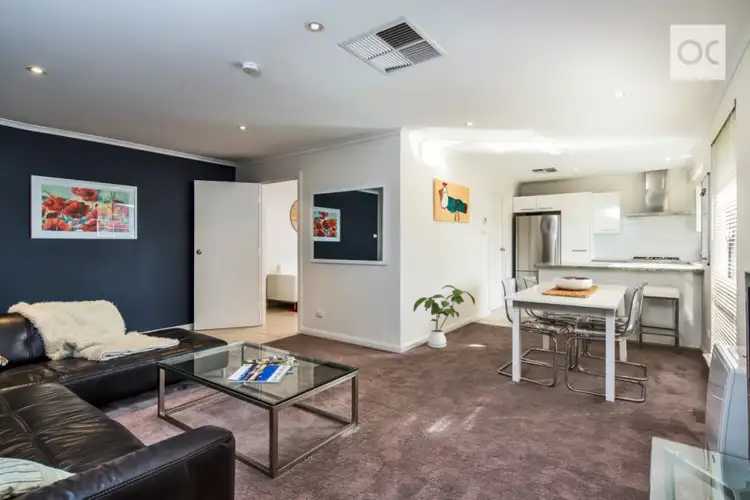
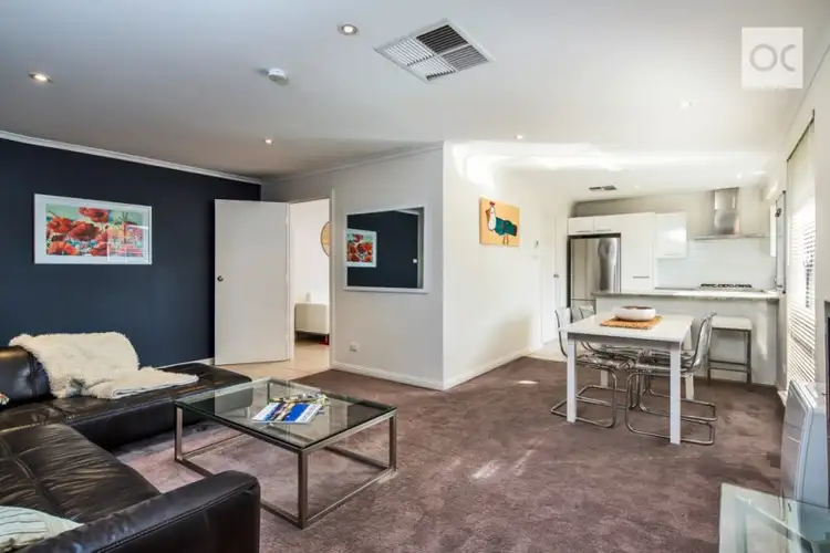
- house plant (447, 315)
